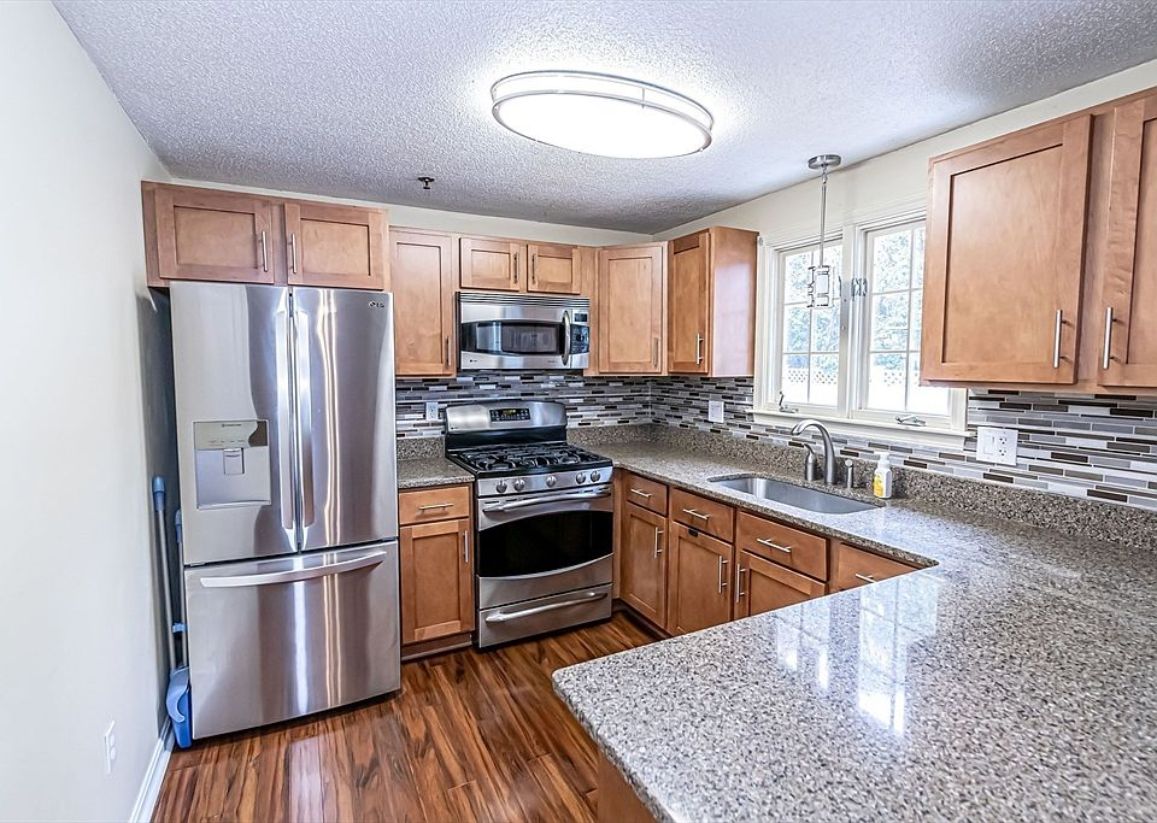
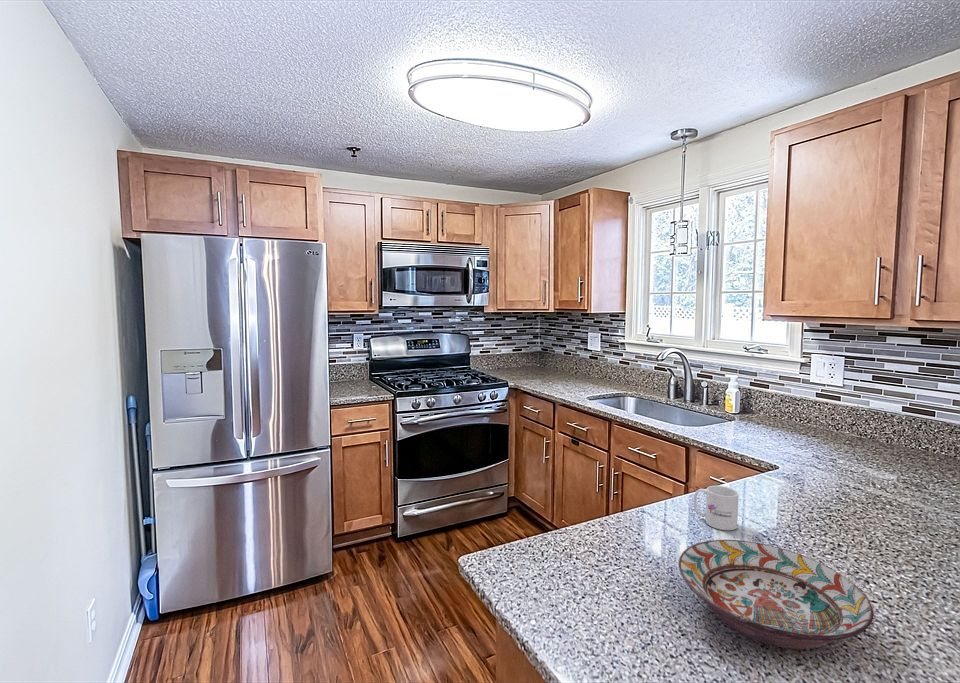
+ decorative bowl (766, 599)
+ mug (715, 505)
